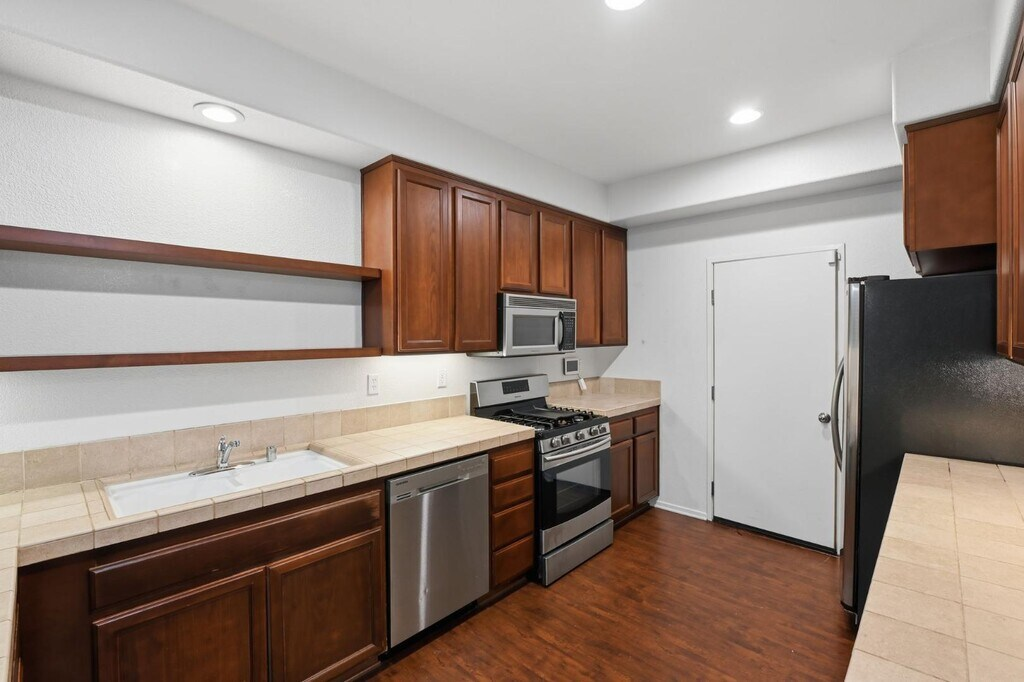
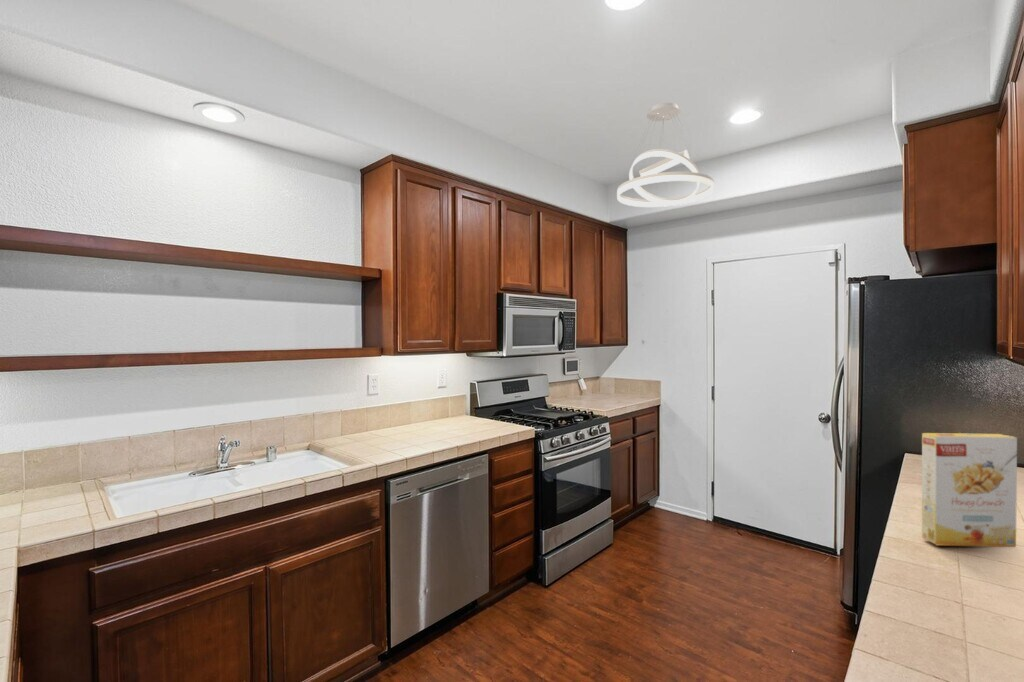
+ pendant light (663, 154)
+ cereal box (968, 488)
